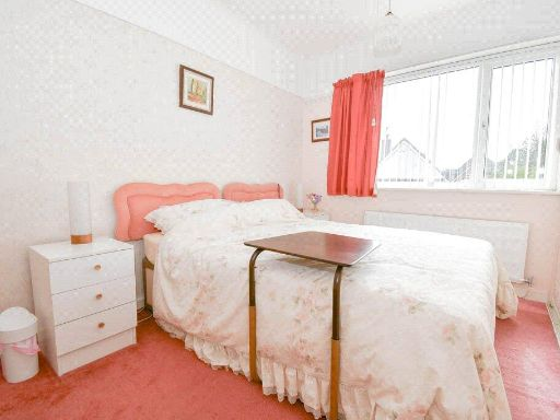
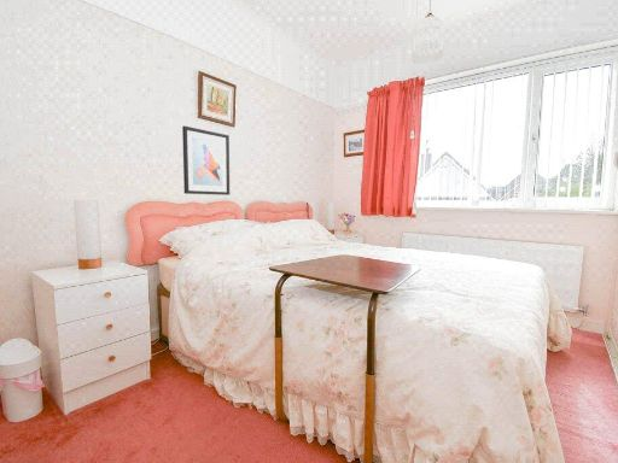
+ wall art (208, 163)
